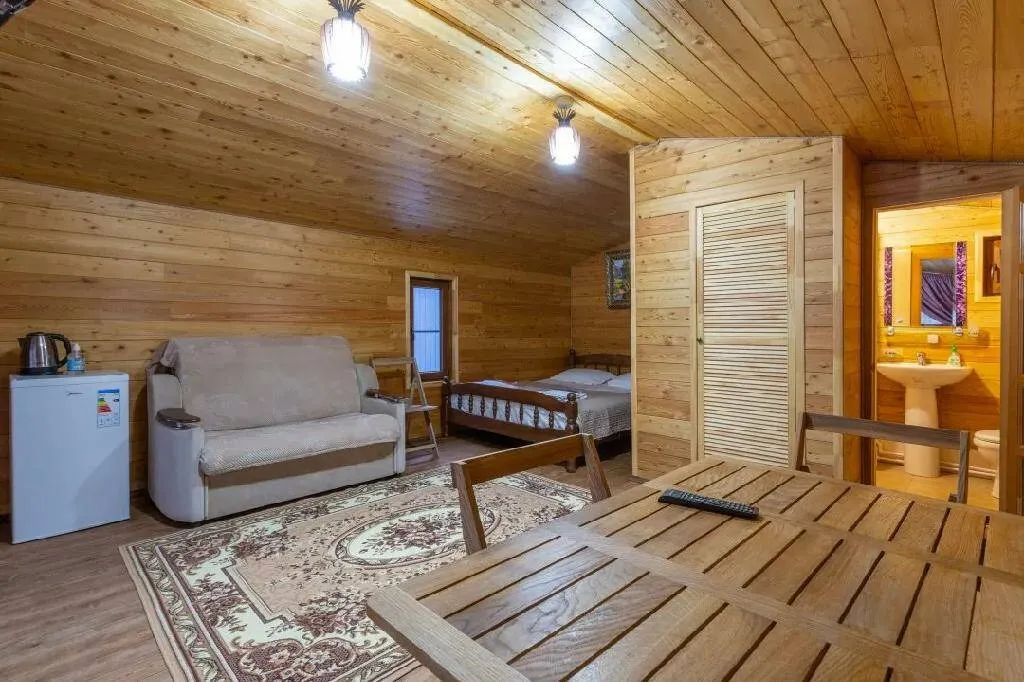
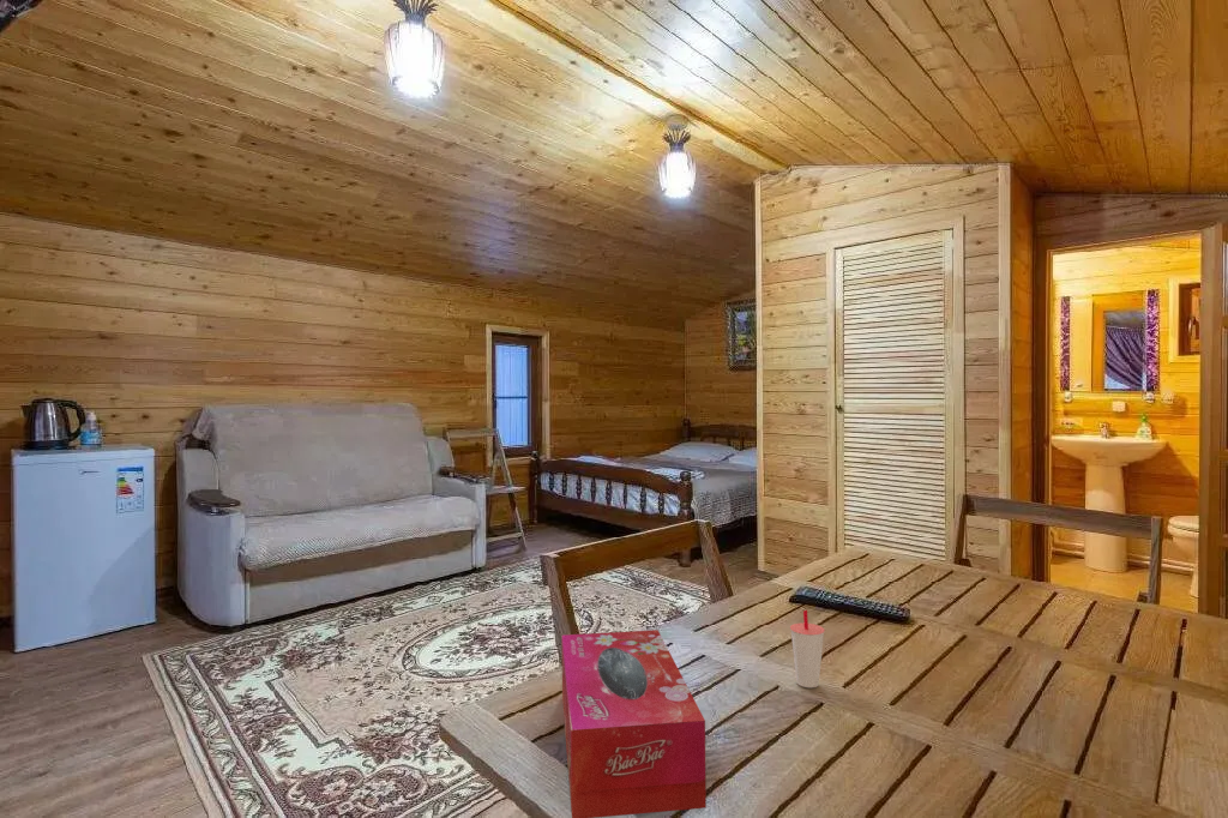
+ tissue box (622, 708)
+ cup (807, 646)
